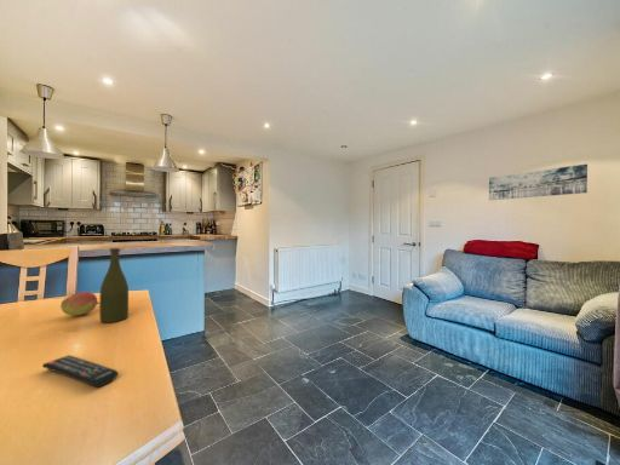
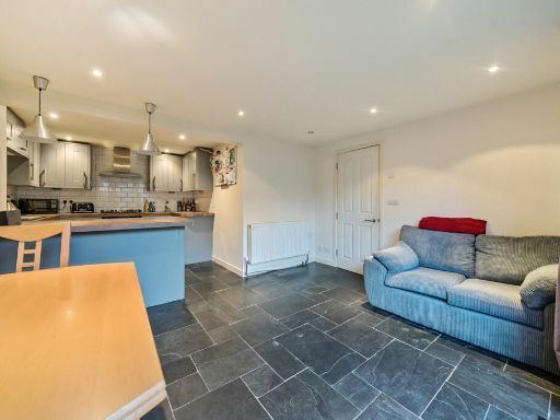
- fruit (80, 303)
- wall art (533, 184)
- bottle (114, 283)
- remote control (79, 369)
